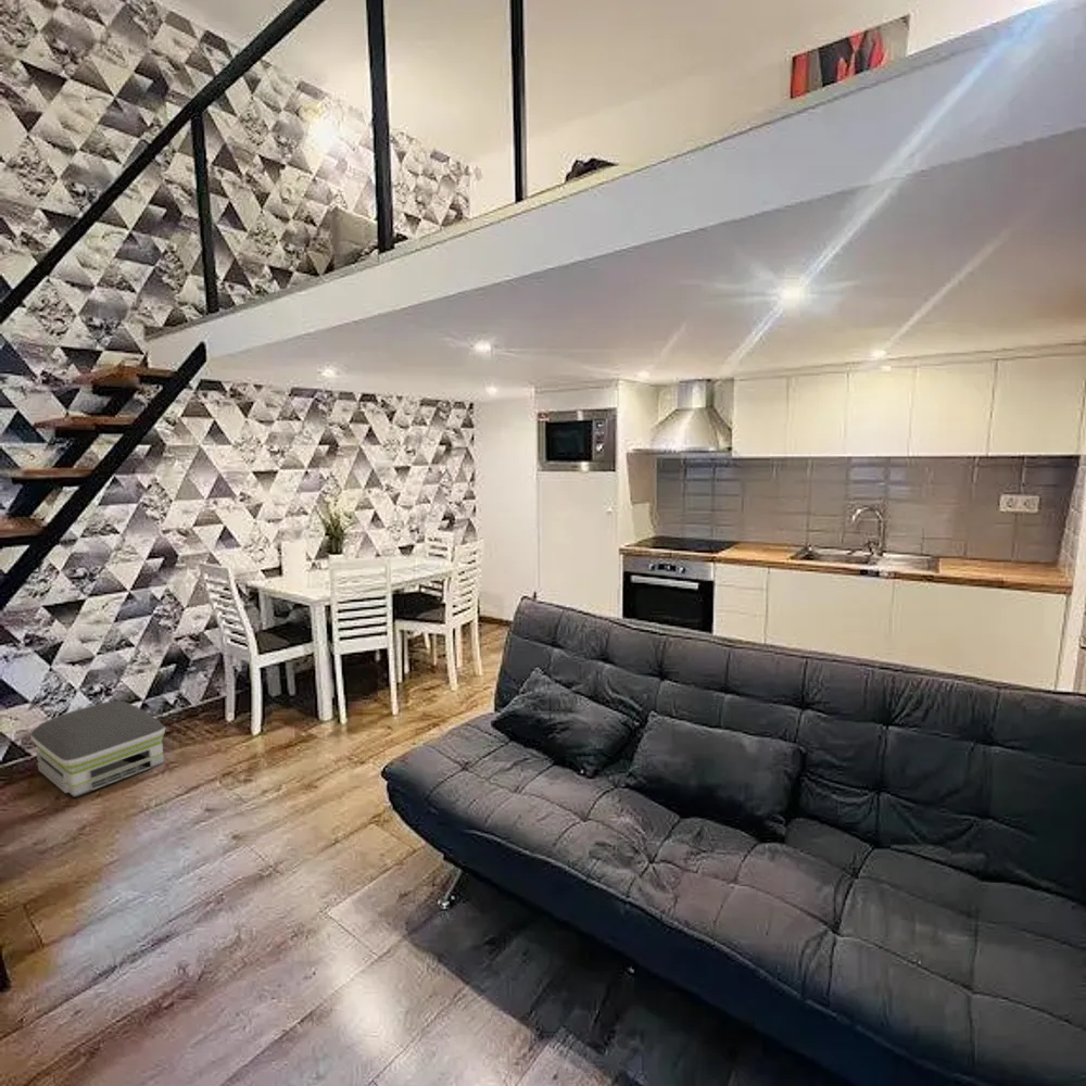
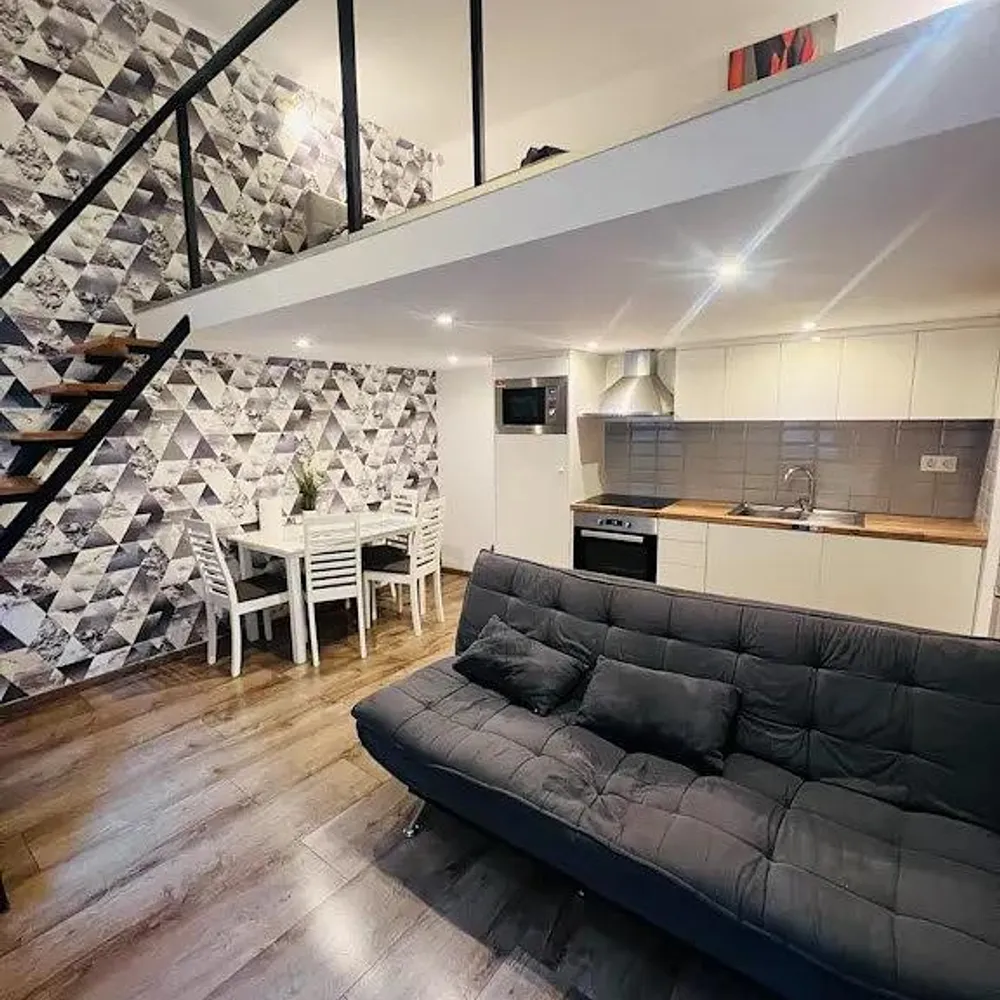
- air purifier (99, 738)
